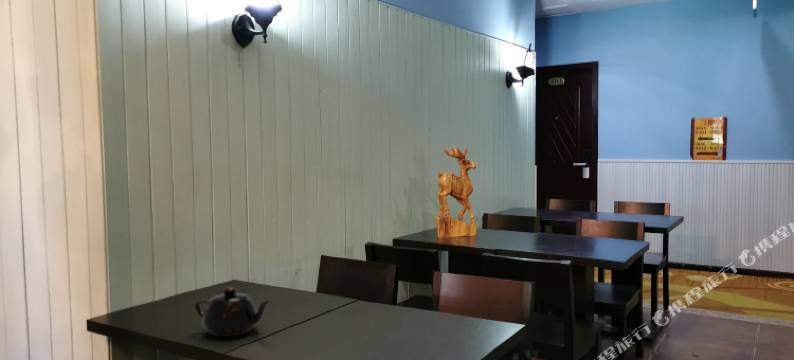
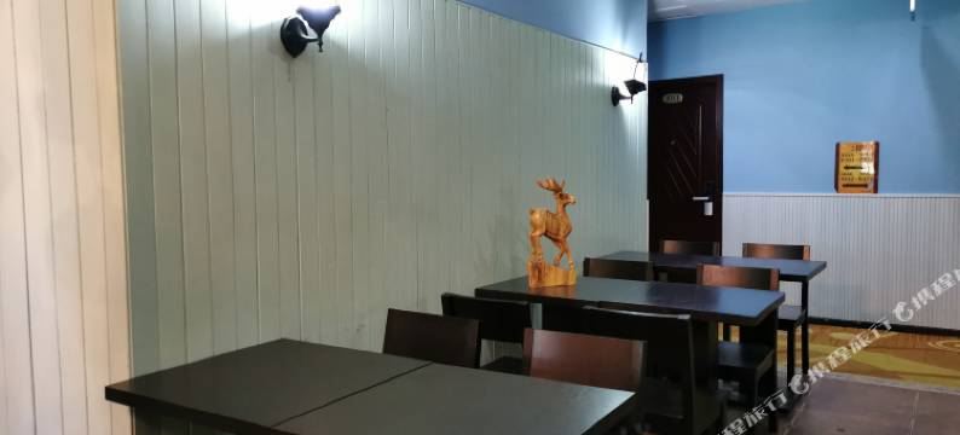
- teapot (232, 309)
